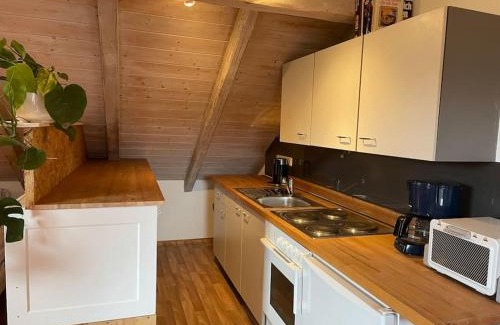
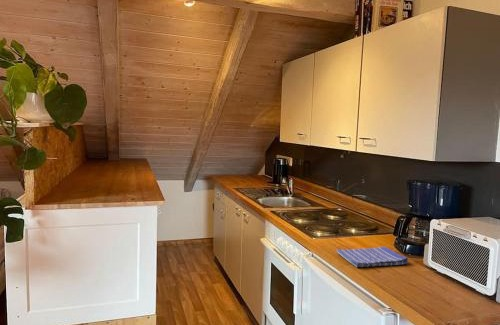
+ dish towel (371, 255)
